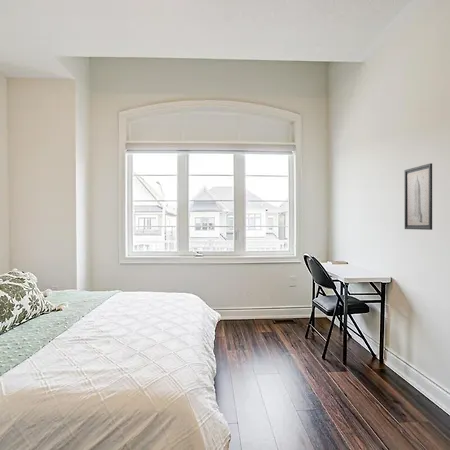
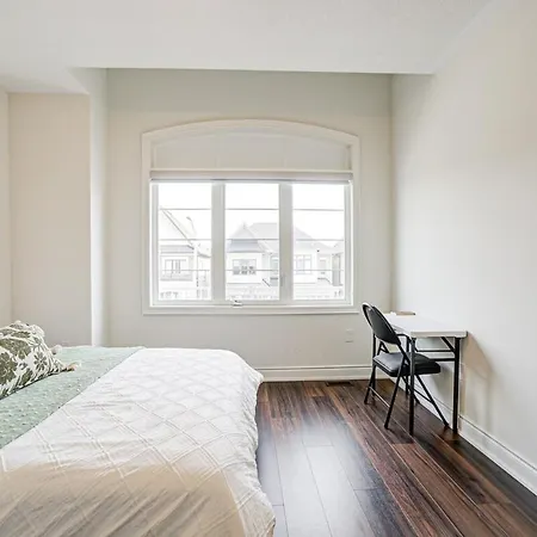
- wall art (417, 198)
